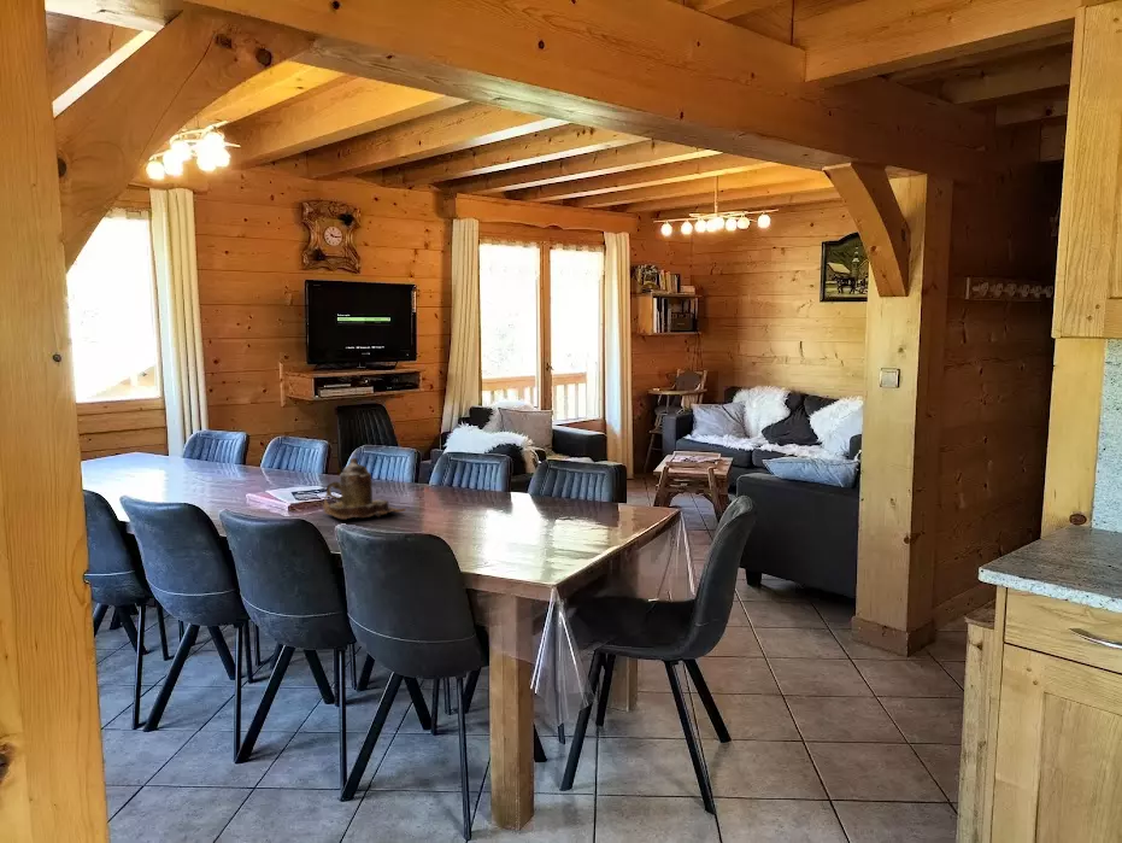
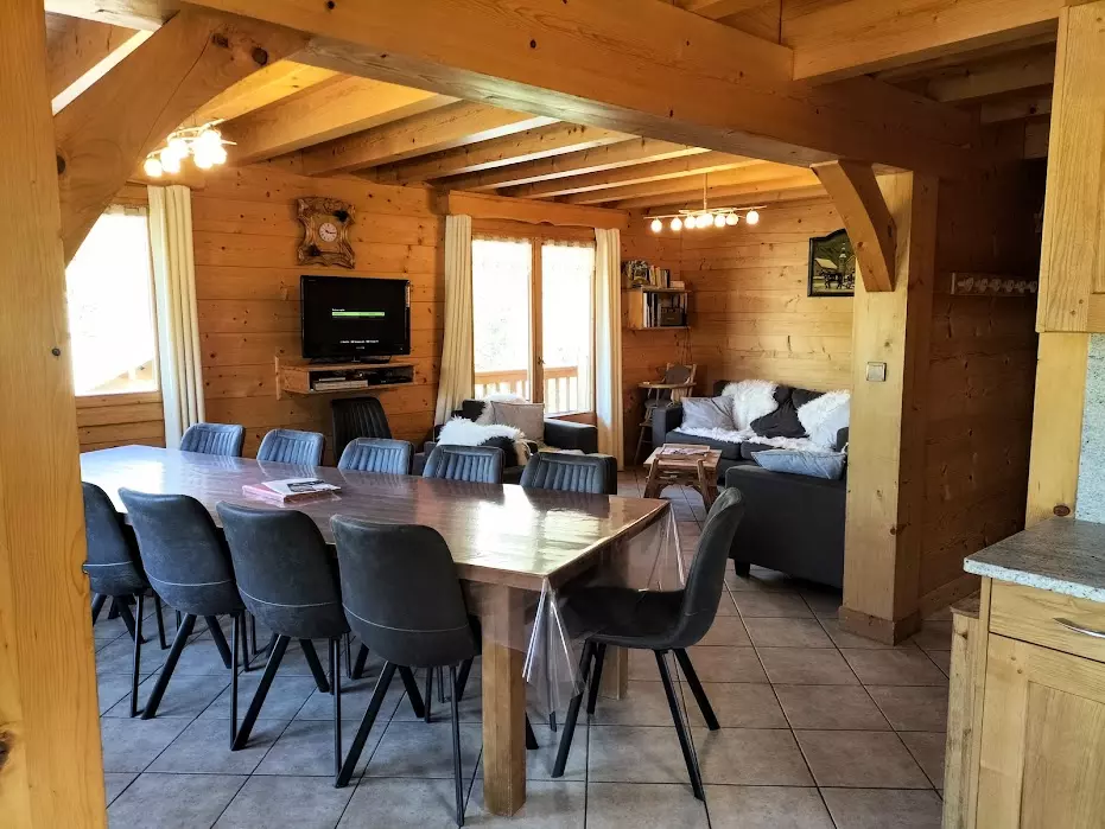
- teapot (362, 486)
